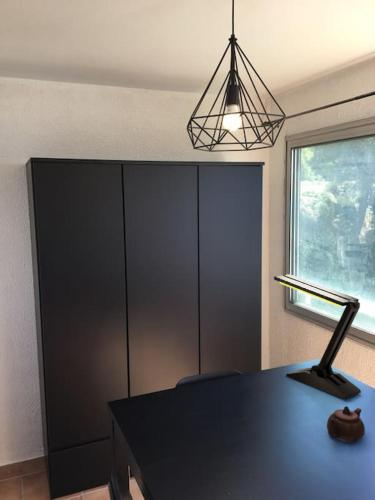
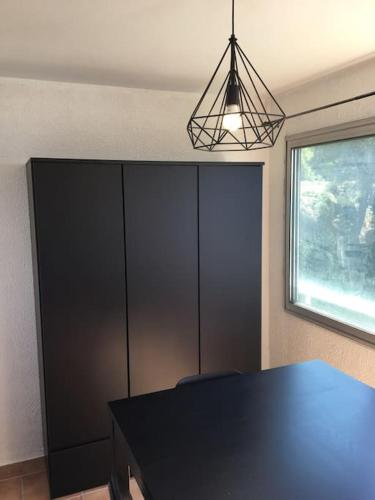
- teapot (344, 421)
- desk lamp (330, 339)
